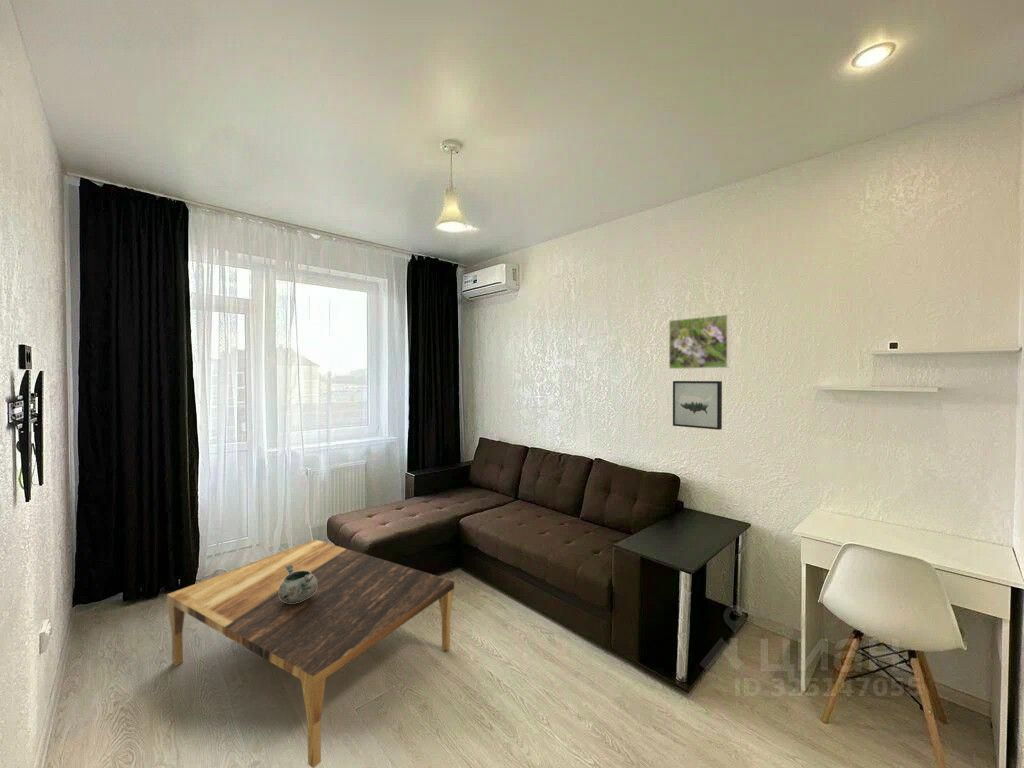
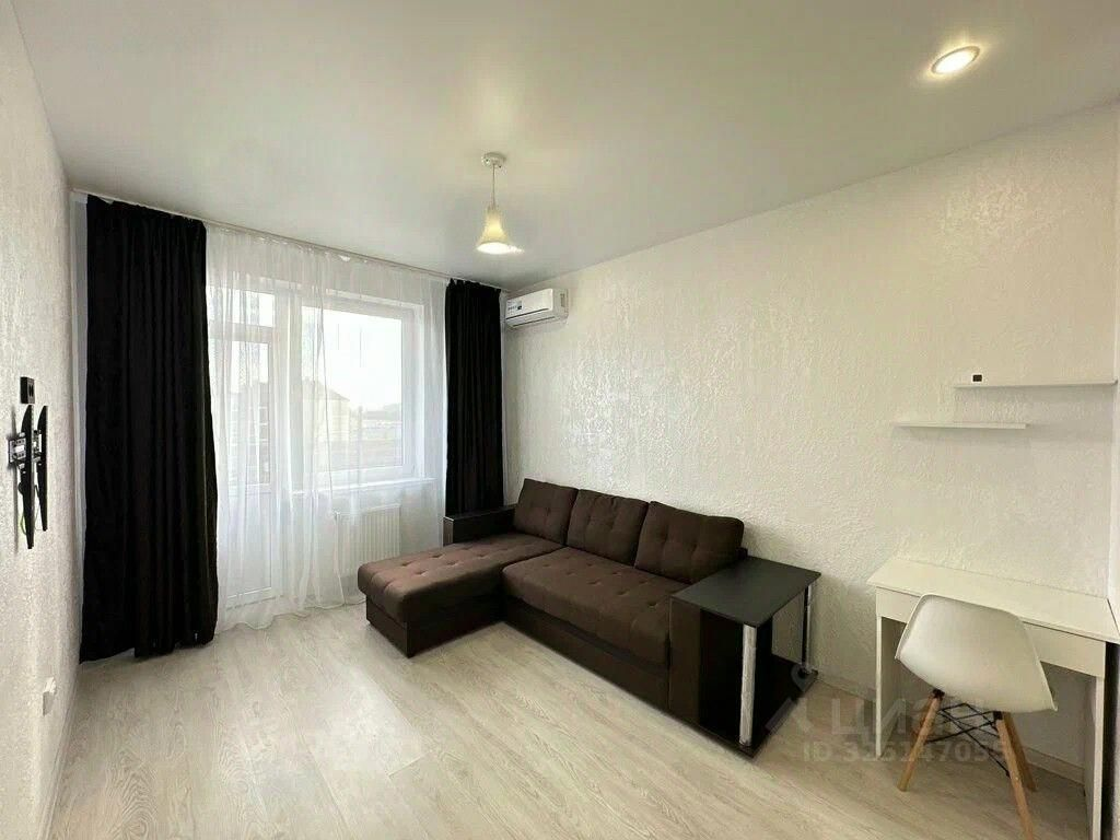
- coffee table (315, 621)
- decorative bowl (297, 583)
- wall art (696, 404)
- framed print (697, 343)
